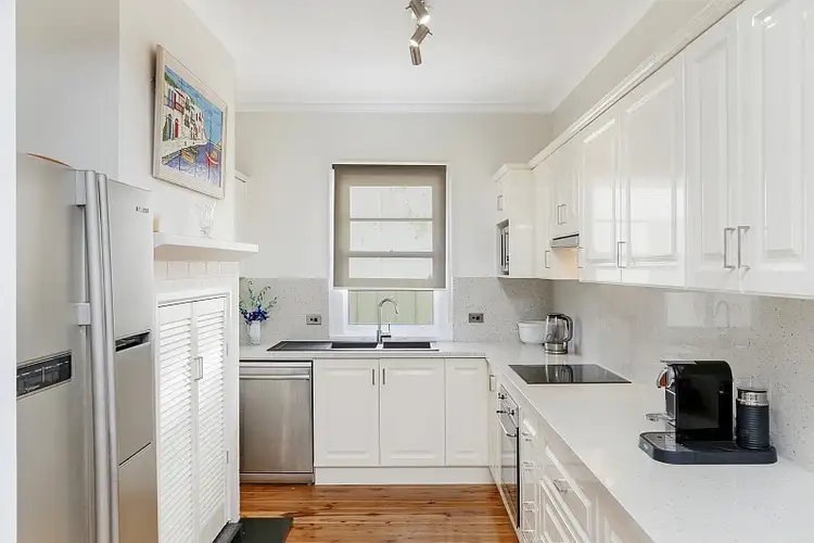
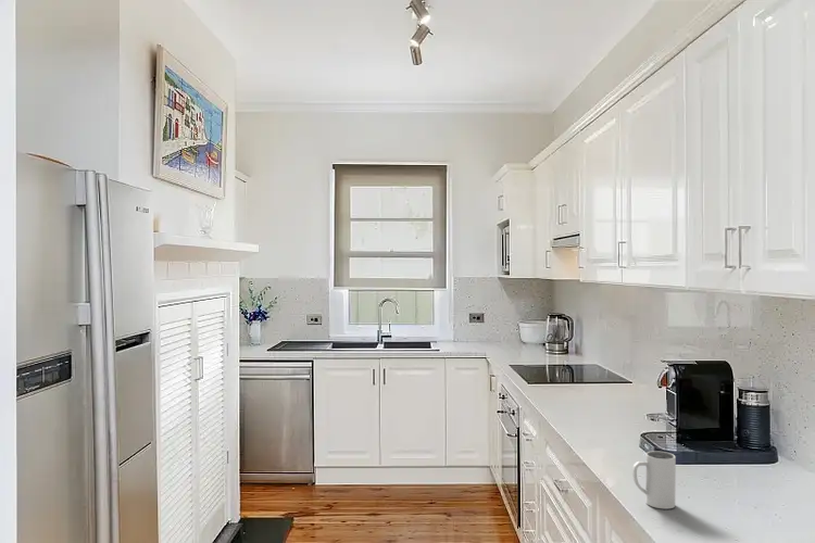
+ mug (653, 479)
